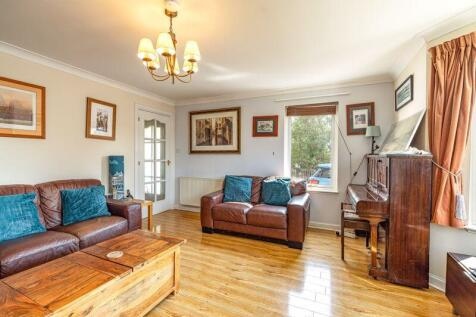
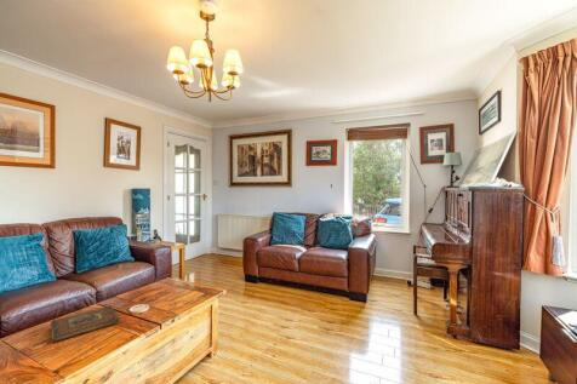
+ book (85, 321)
